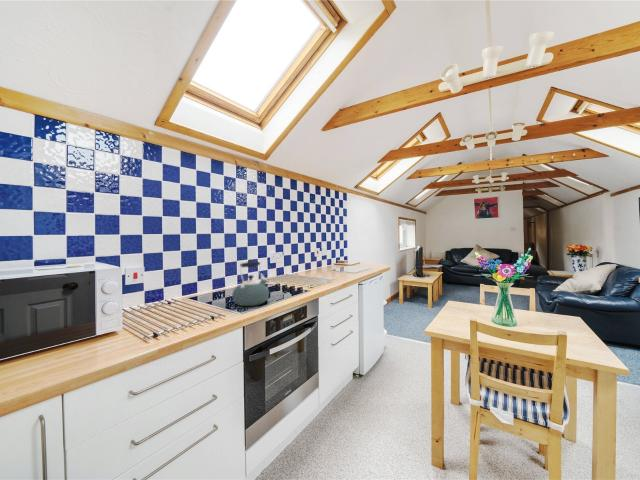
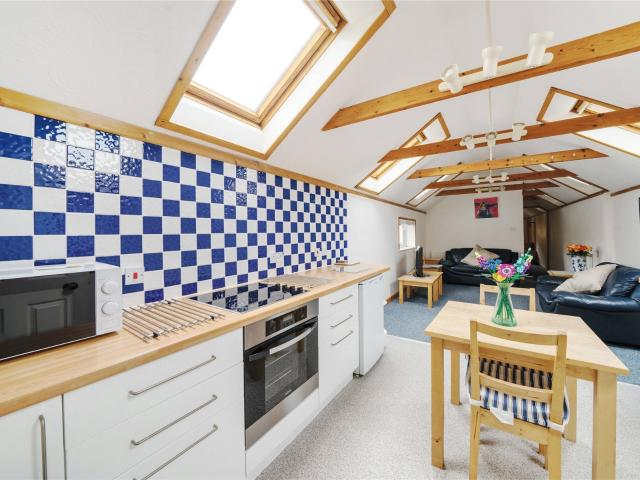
- kettle (253, 281)
